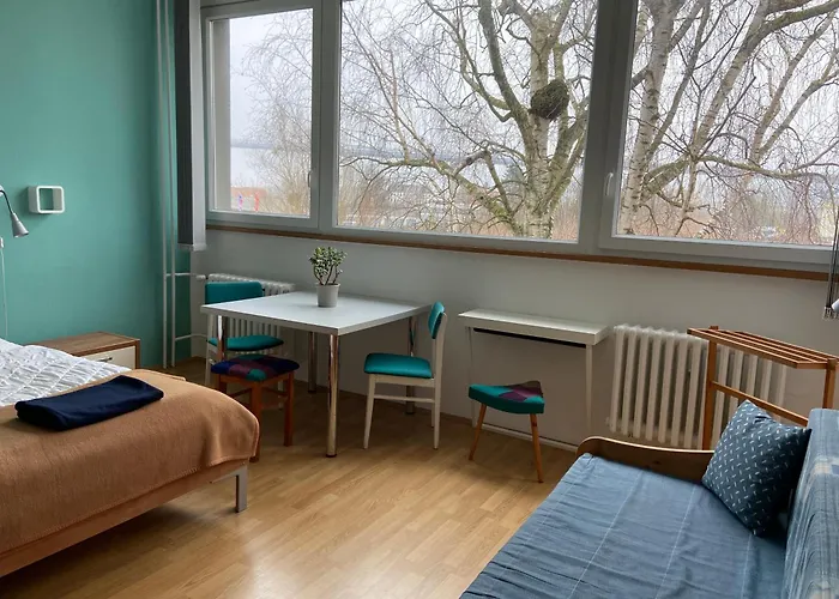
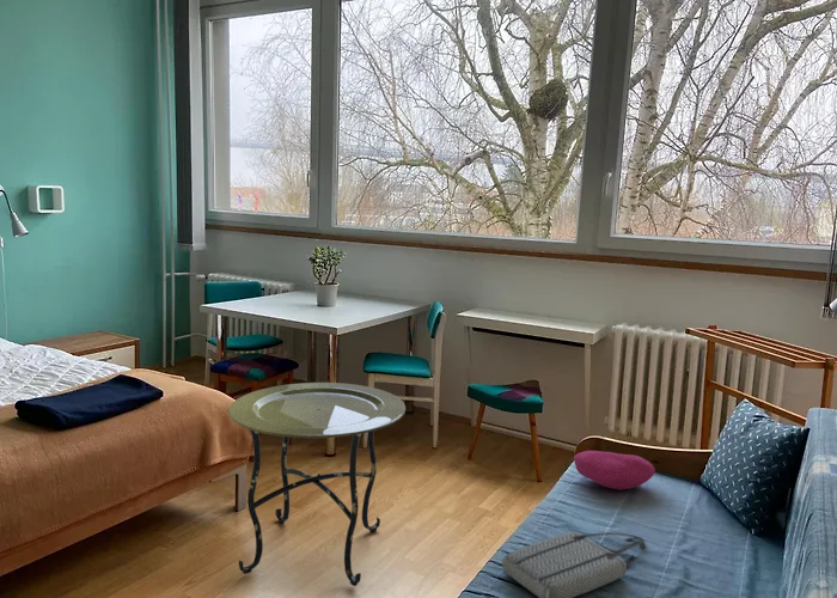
+ tote bag (584, 556)
+ cushion (612, 470)
+ side table (317, 478)
